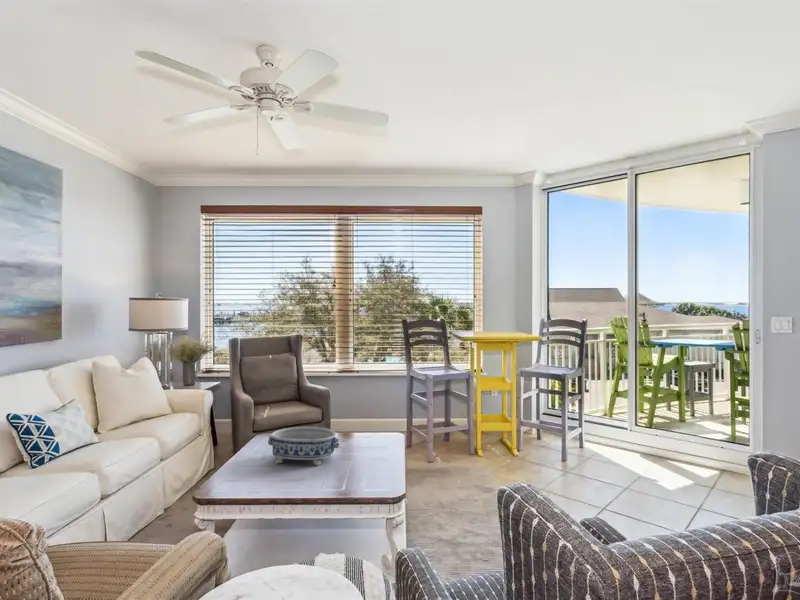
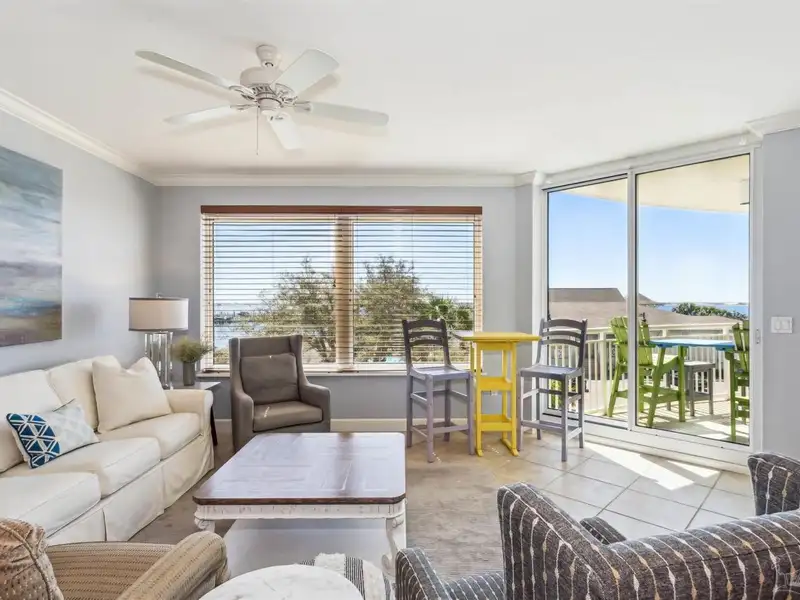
- decorative bowl (303, 445)
